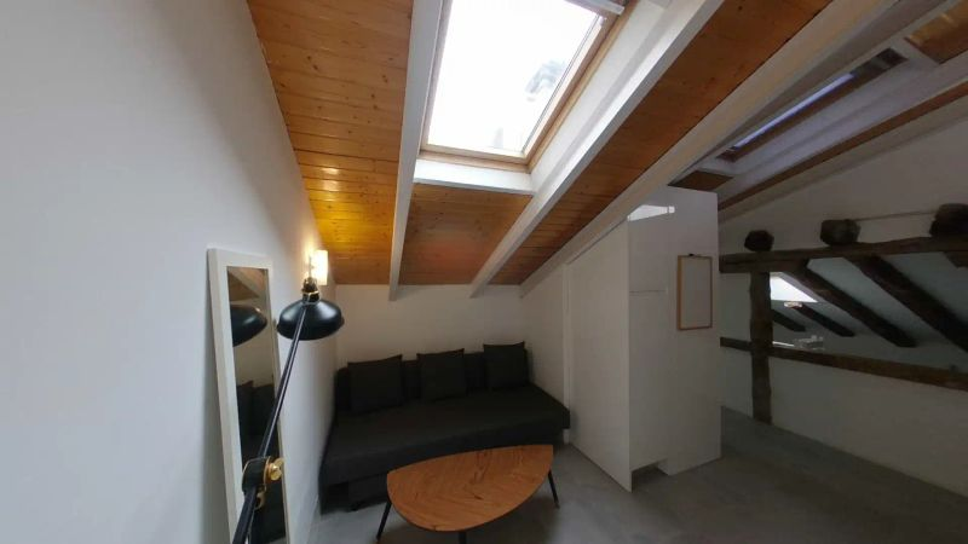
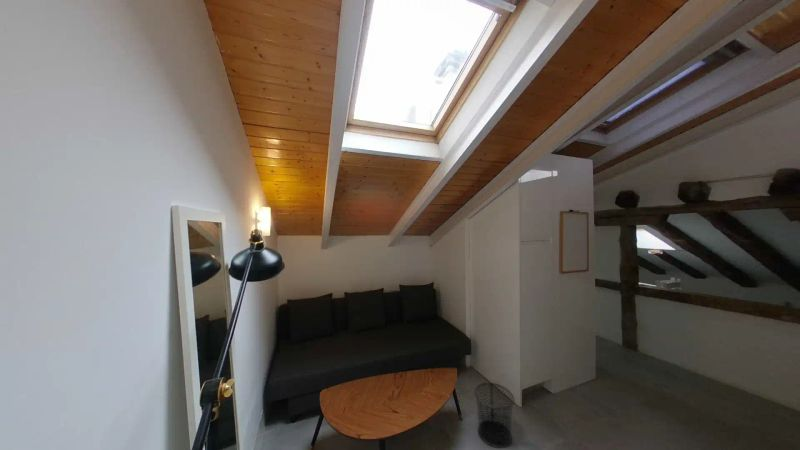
+ waste bin (494, 414)
